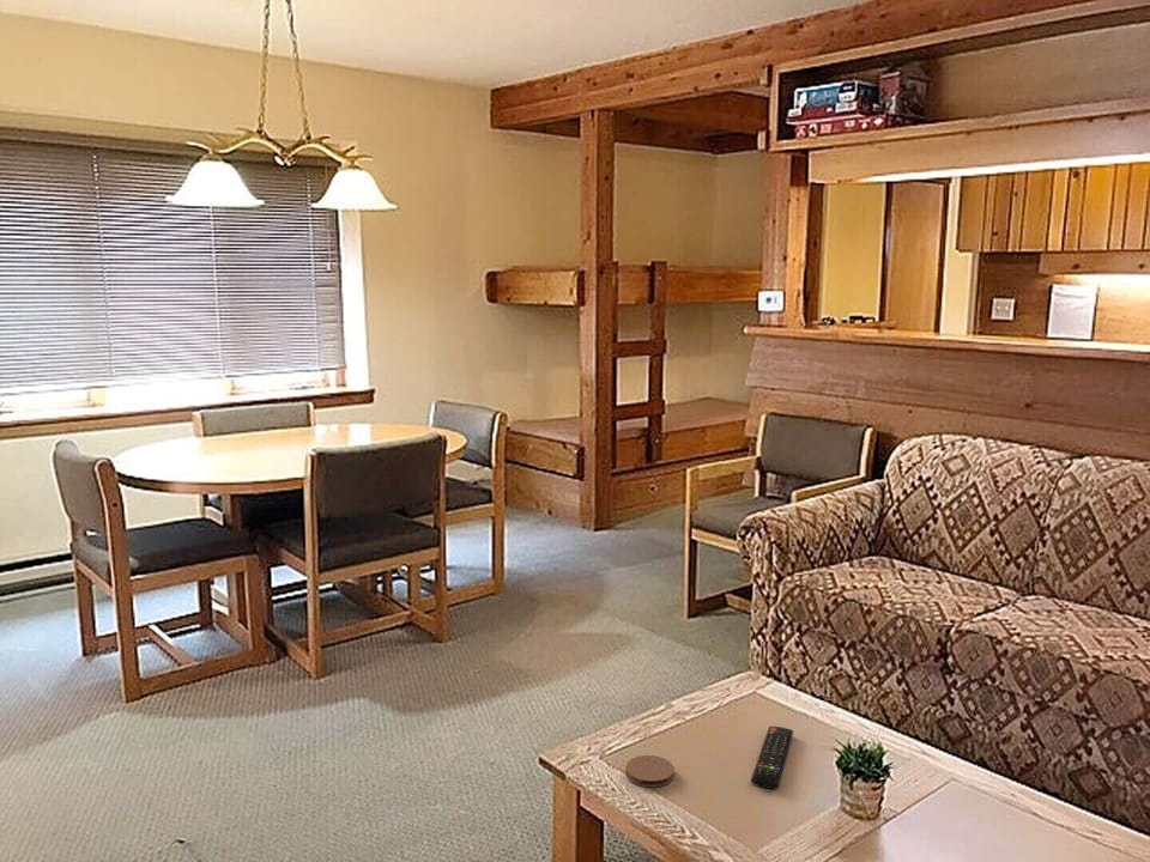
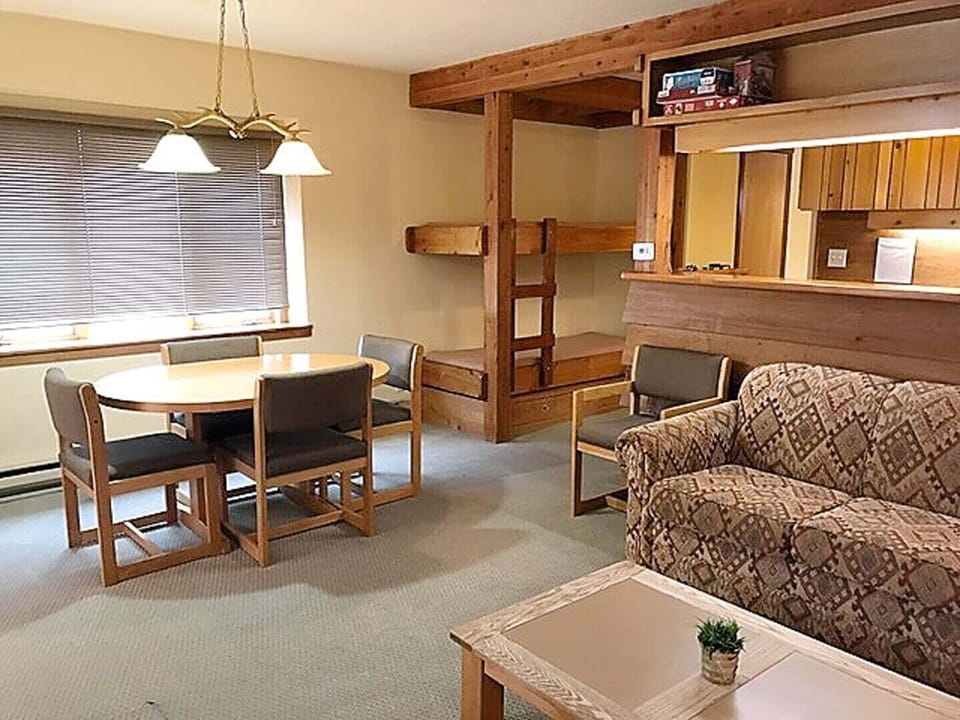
- remote control (773, 755)
- coaster (649, 770)
